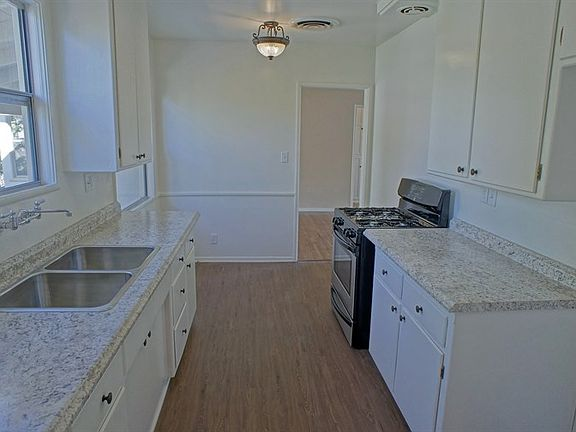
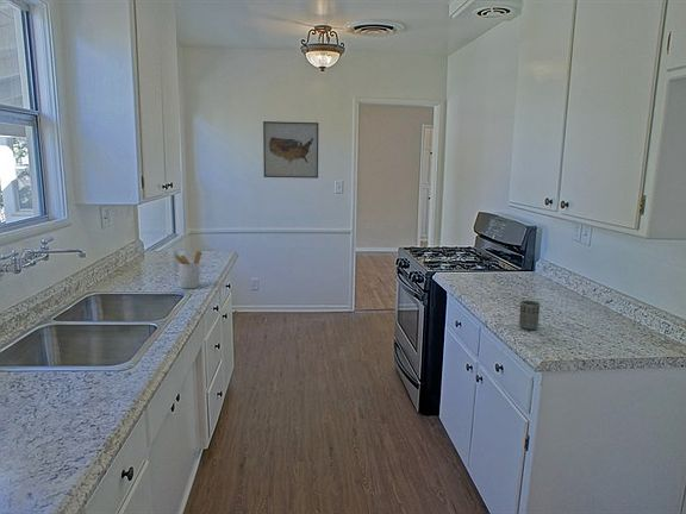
+ wall art (291, 150)
+ utensil holder (186, 269)
+ cup (529, 314)
